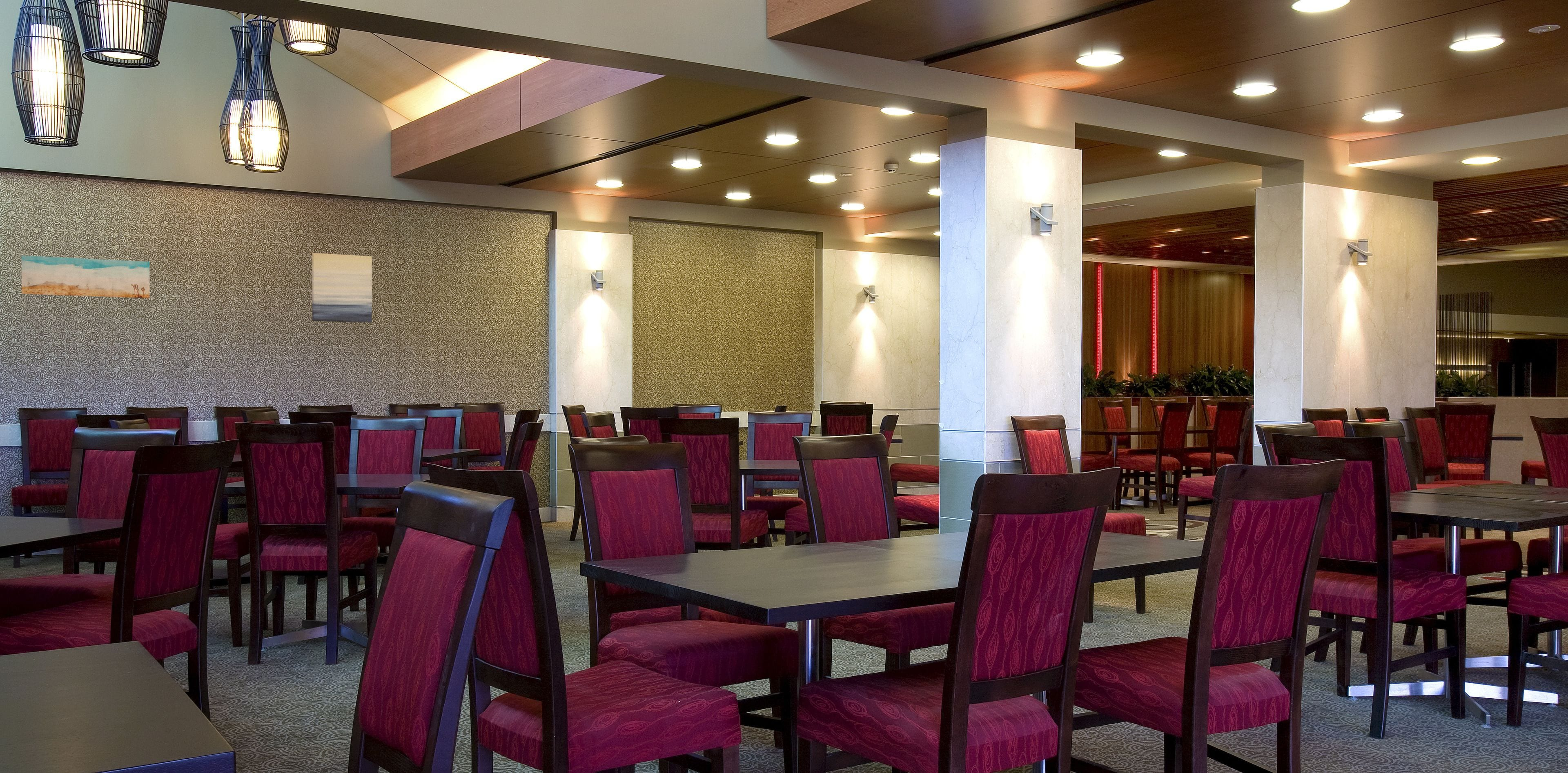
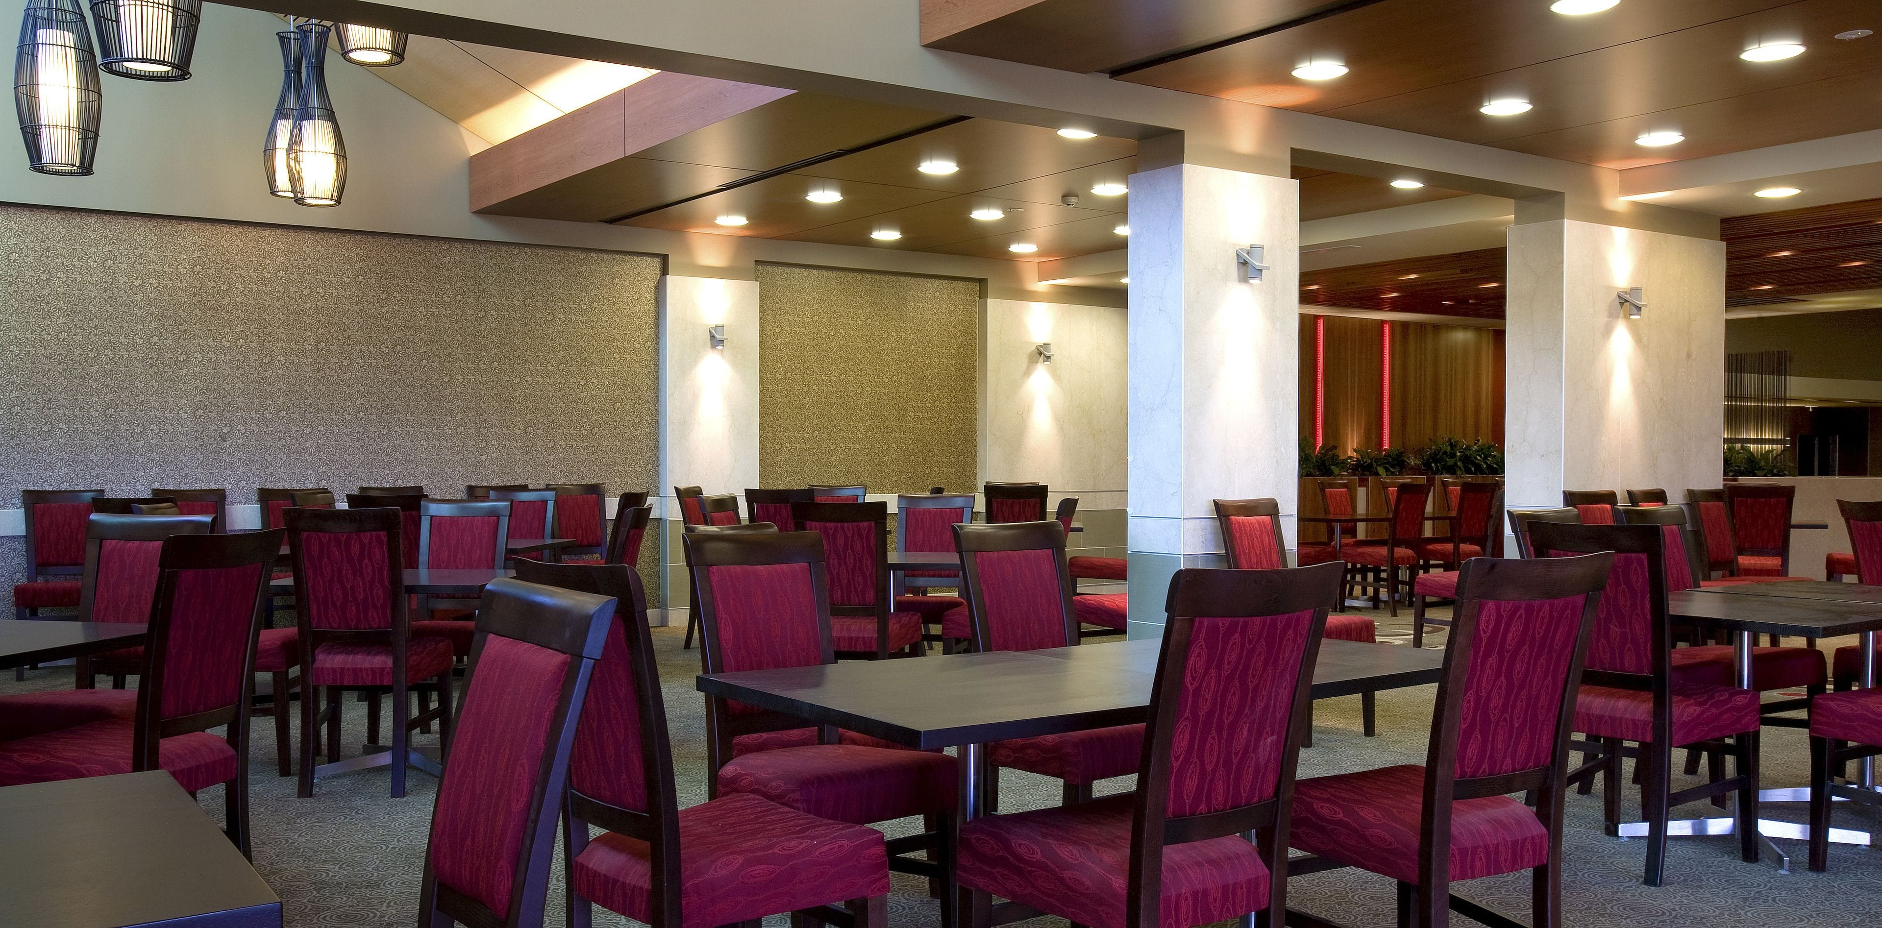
- wall art (87, 277)
- wall art (342, 288)
